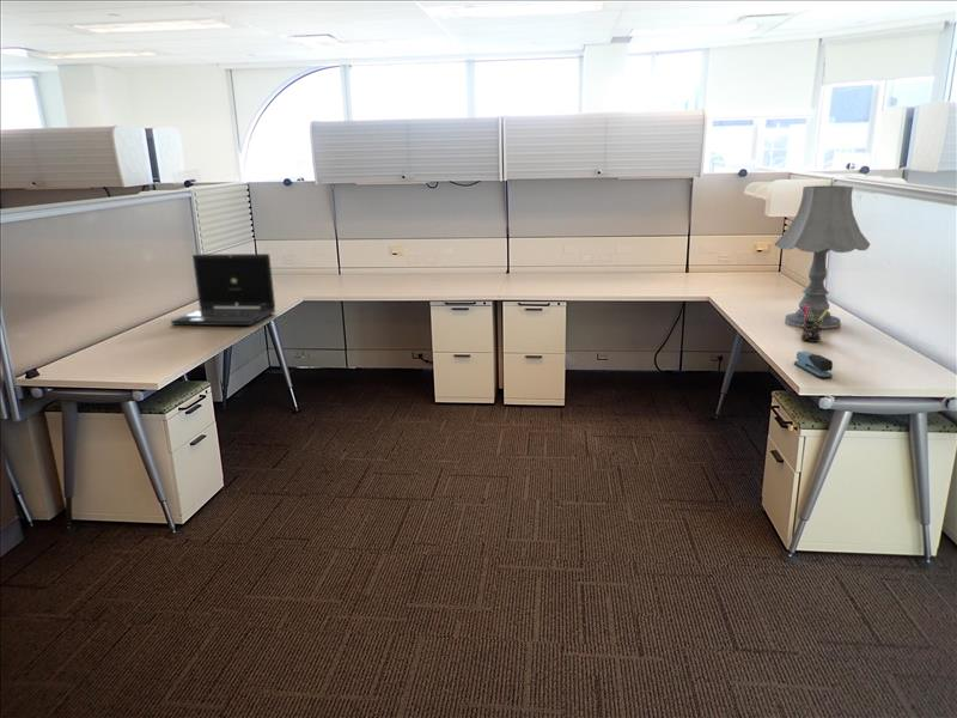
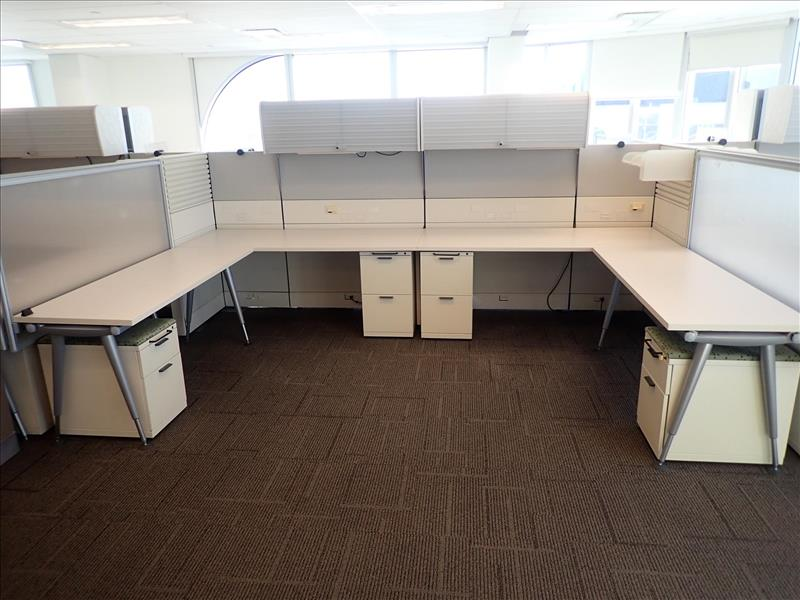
- stapler (813, 361)
- pen holder (811, 322)
- laptop (221, 288)
- table lamp (817, 256)
